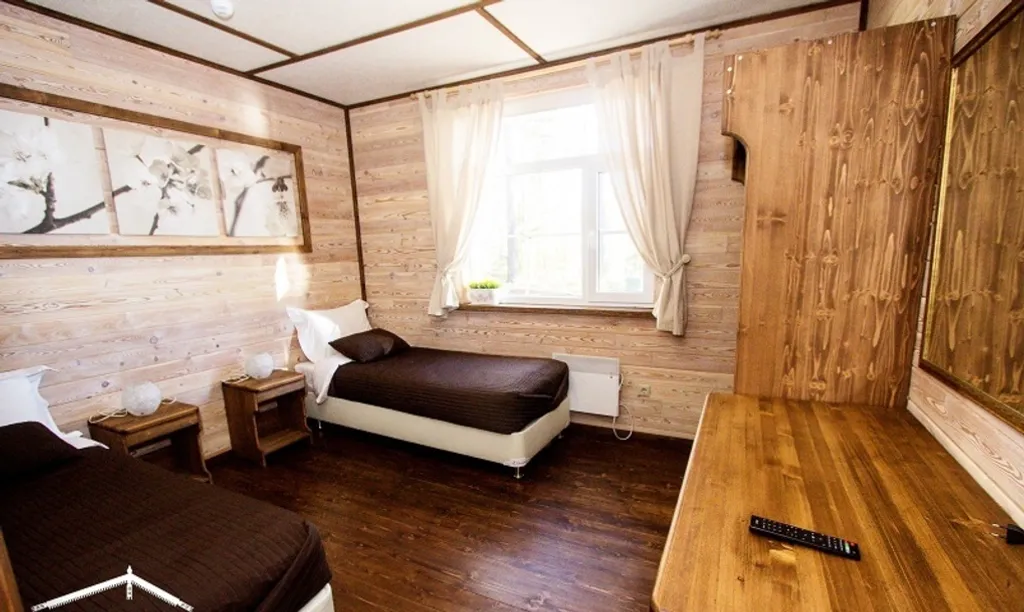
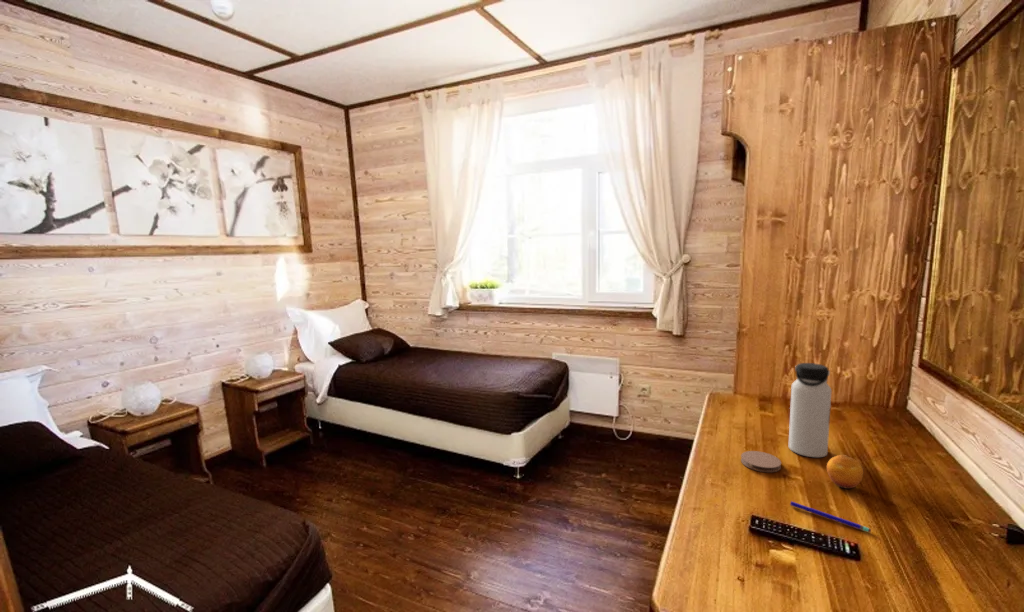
+ fruit (844, 470)
+ pen (828, 516)
+ coaster (760, 461)
+ water bottle (809, 408)
